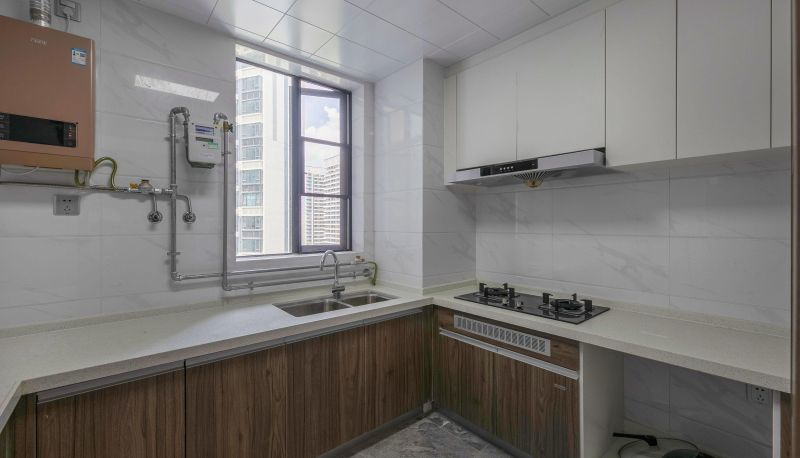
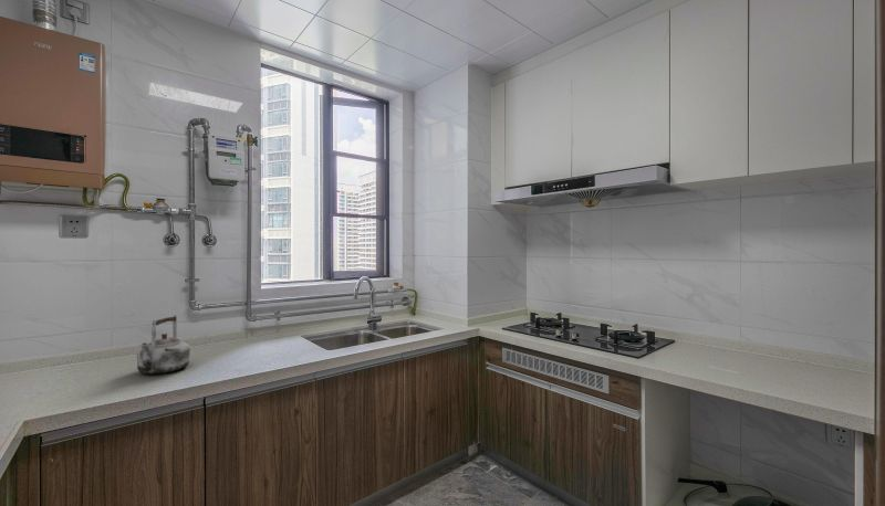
+ kettle (160, 345)
